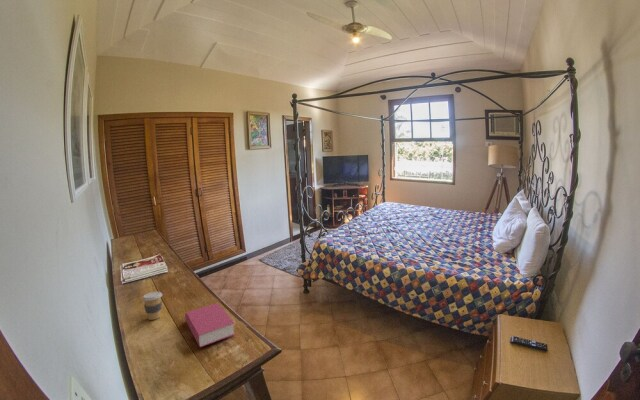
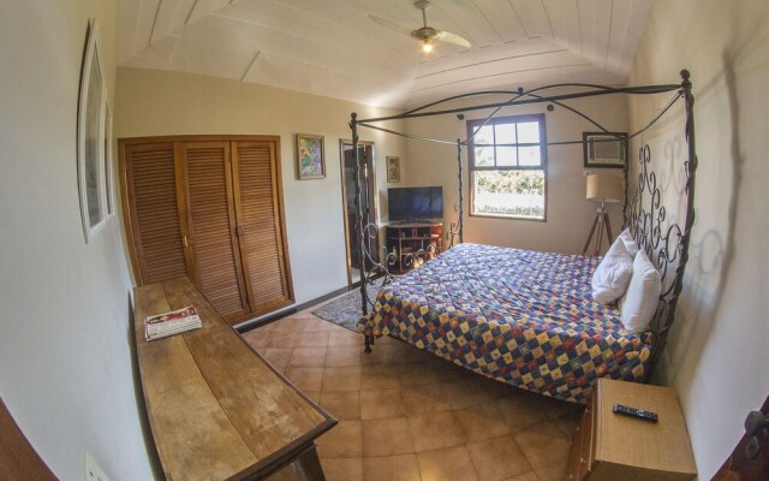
- coffee cup (153, 306)
- book (208, 323)
